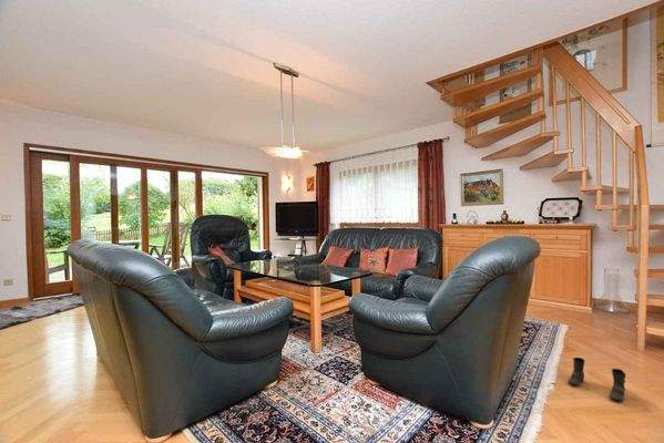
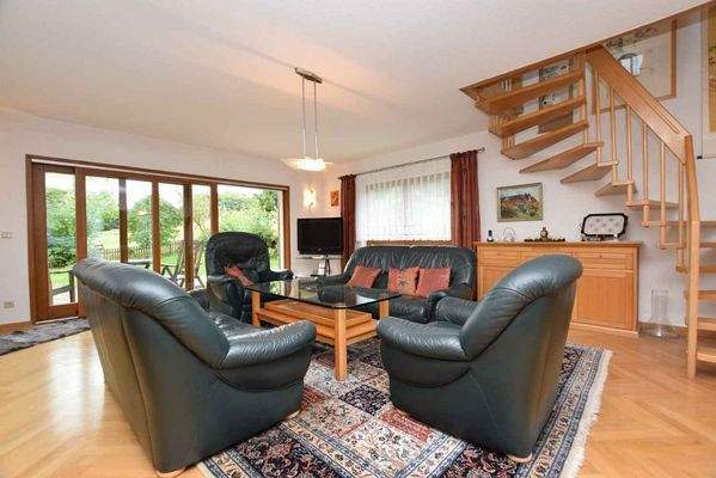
- boots (583, 378)
